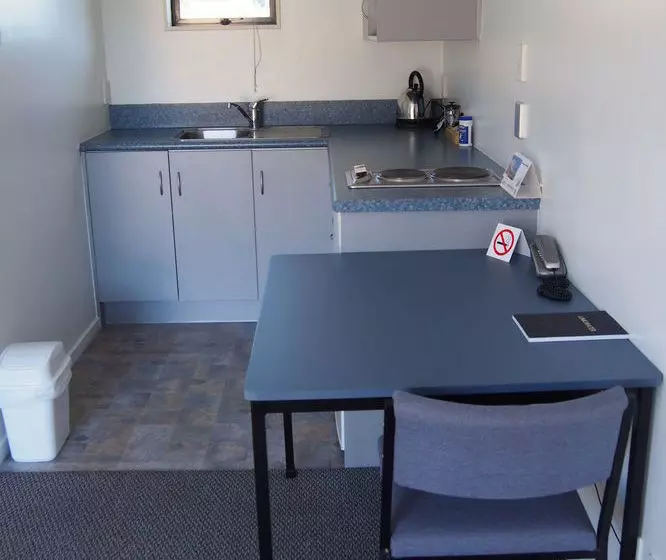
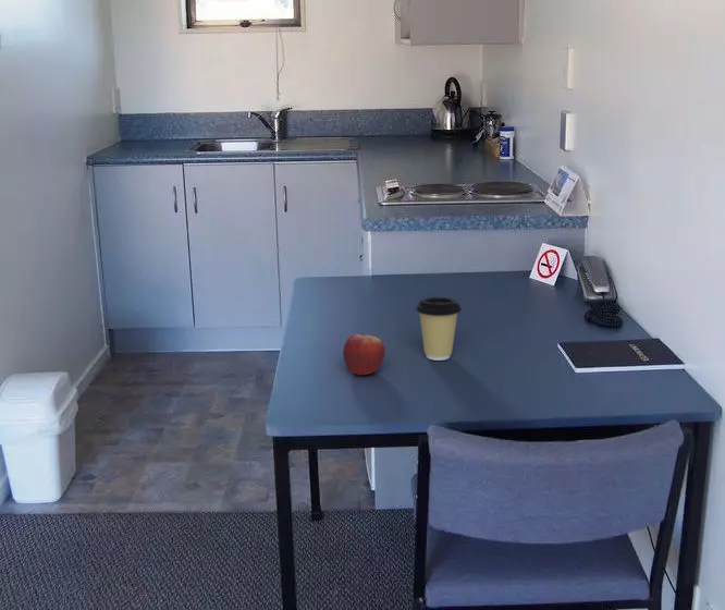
+ fruit (364, 353)
+ coffee cup (438, 328)
